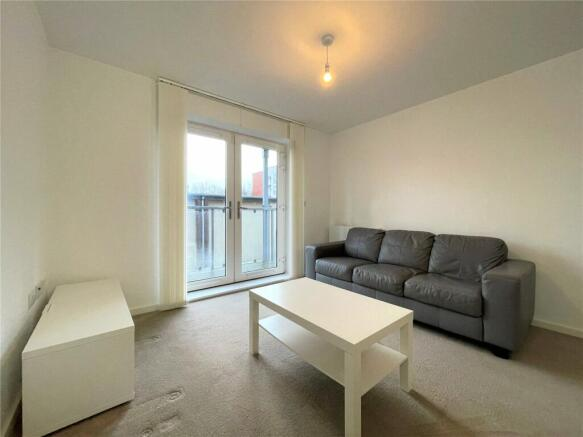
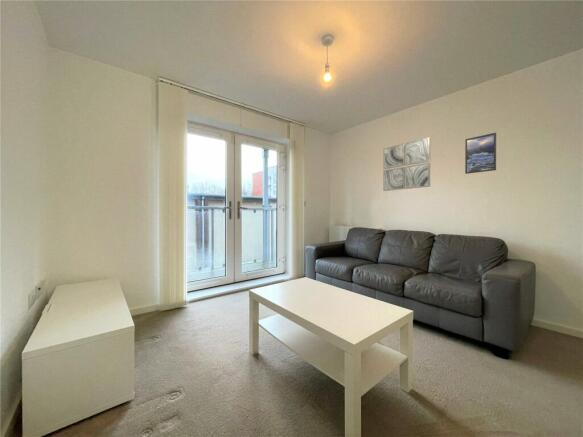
+ wall art (404, 165)
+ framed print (480, 154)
